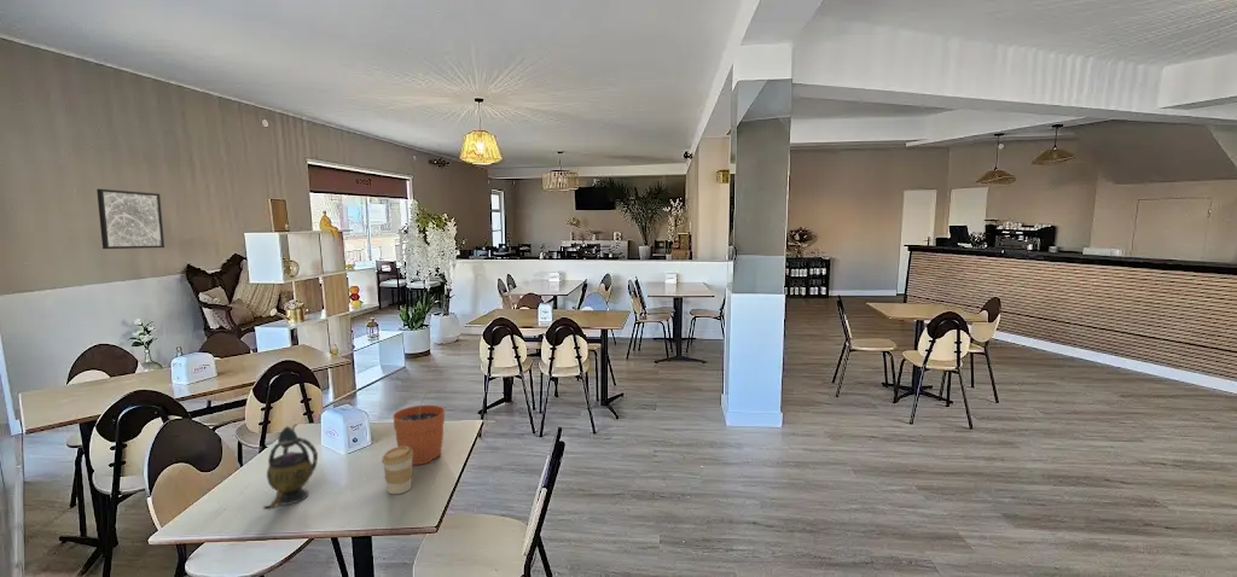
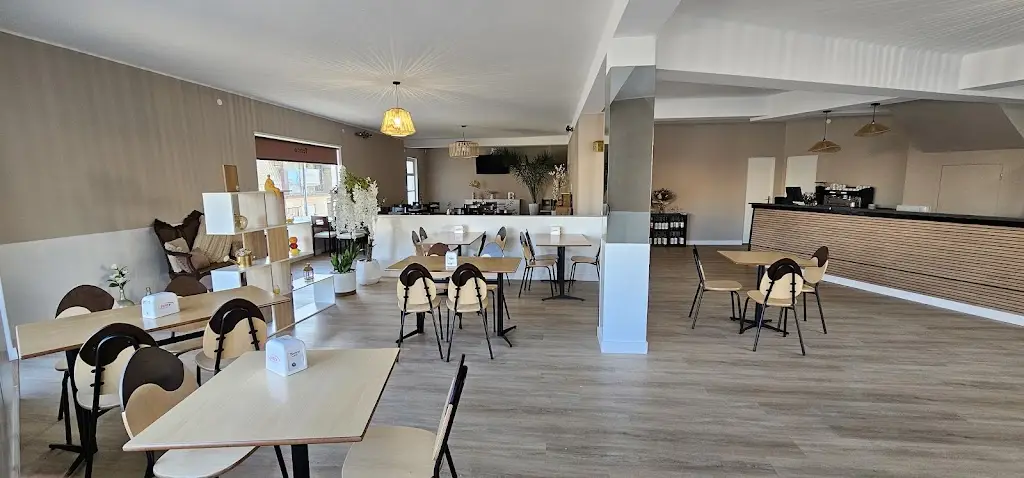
- teapot (284, 467)
- coffee cup (397, 468)
- plant pot (419, 424)
- wall art (132, 220)
